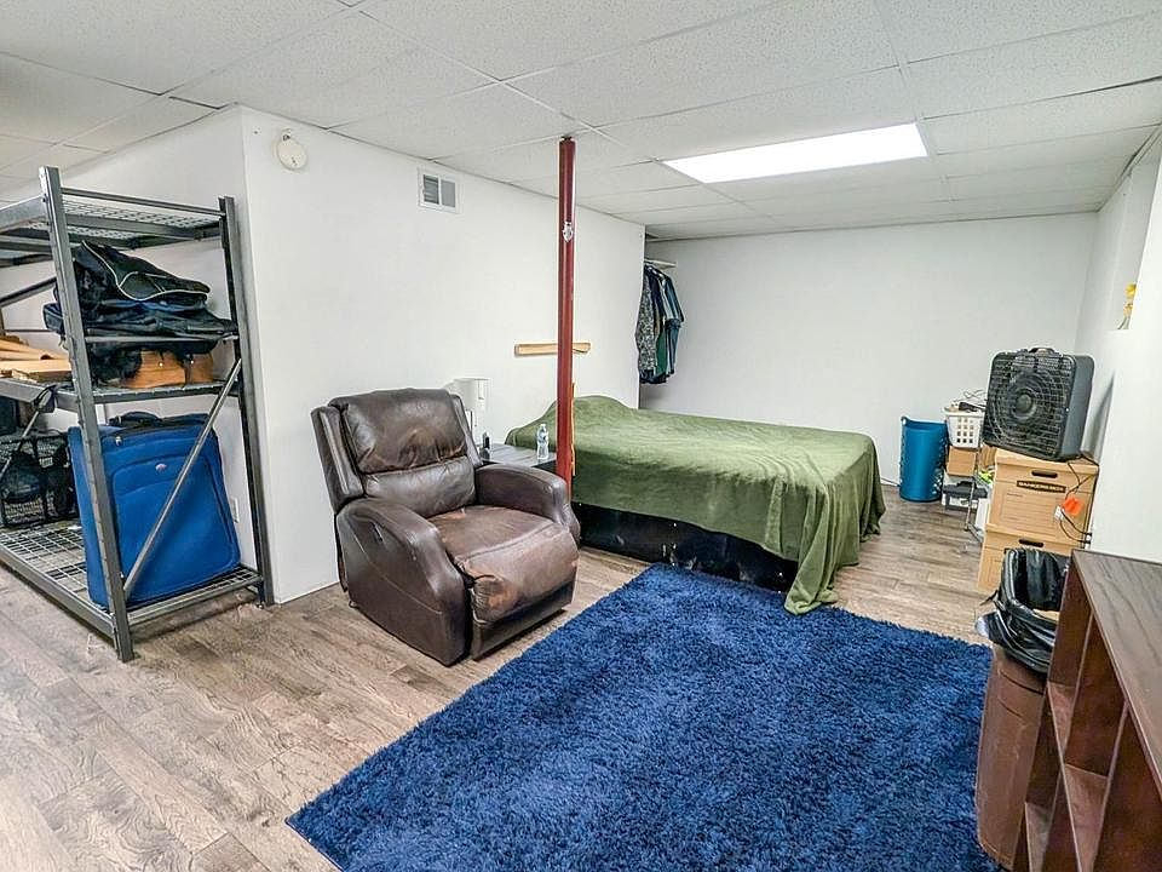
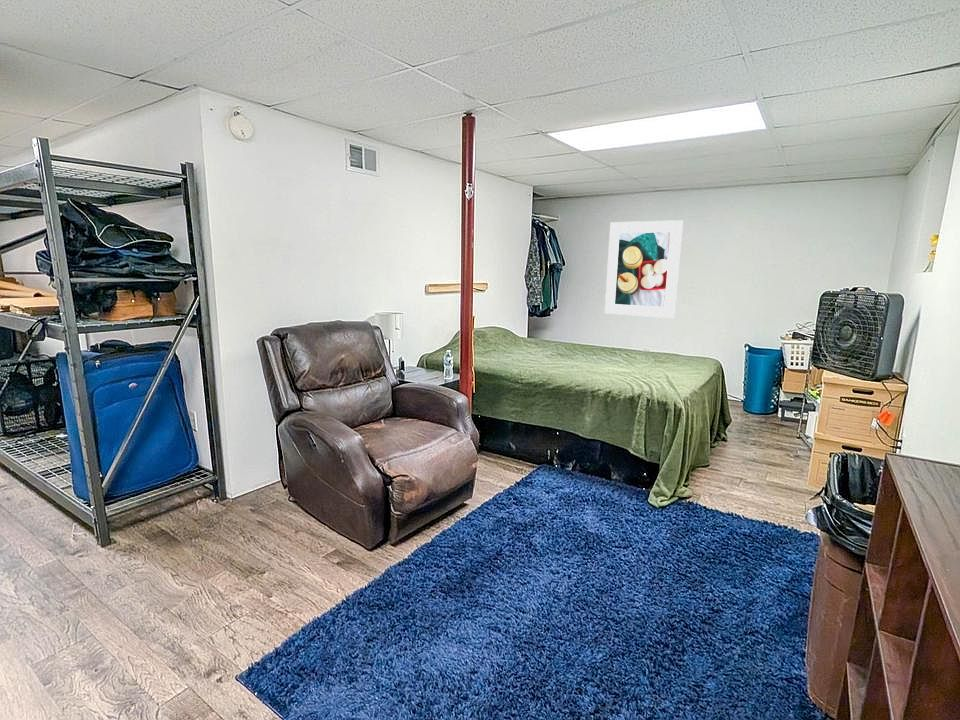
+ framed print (641, 269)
